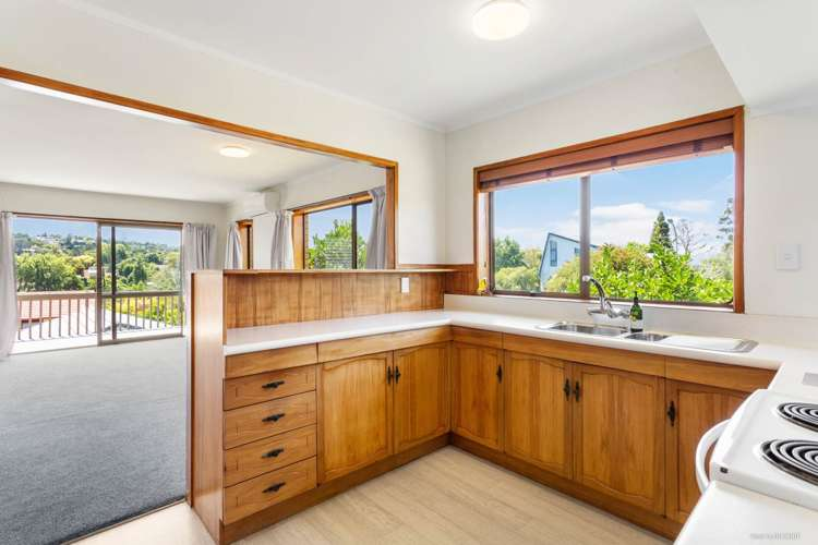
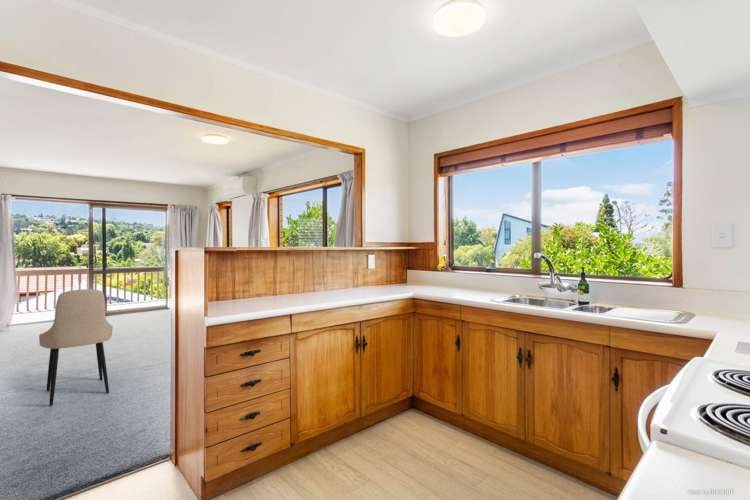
+ dining chair (78, 339)
